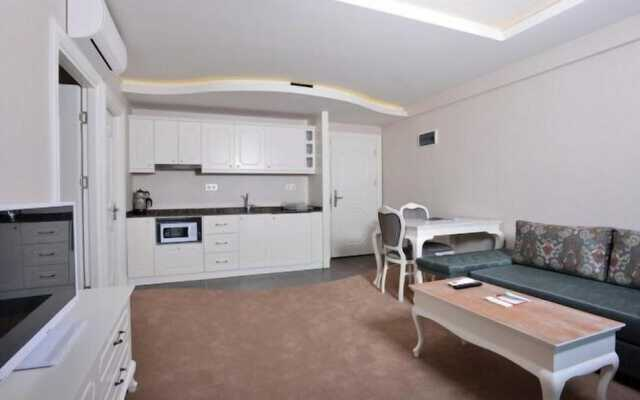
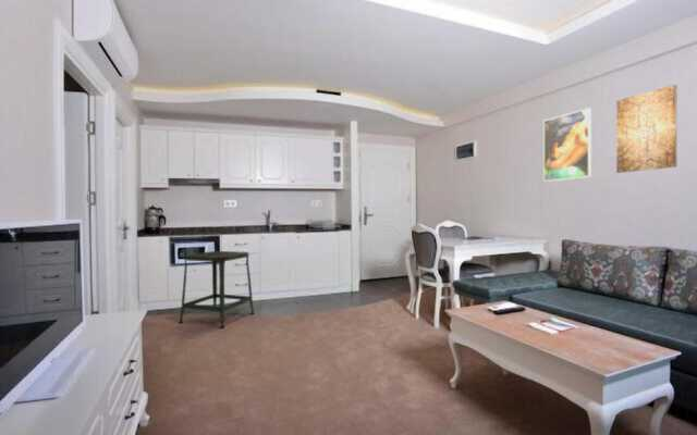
+ wall art (645, 132)
+ stool (219, 285)
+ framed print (565, 147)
